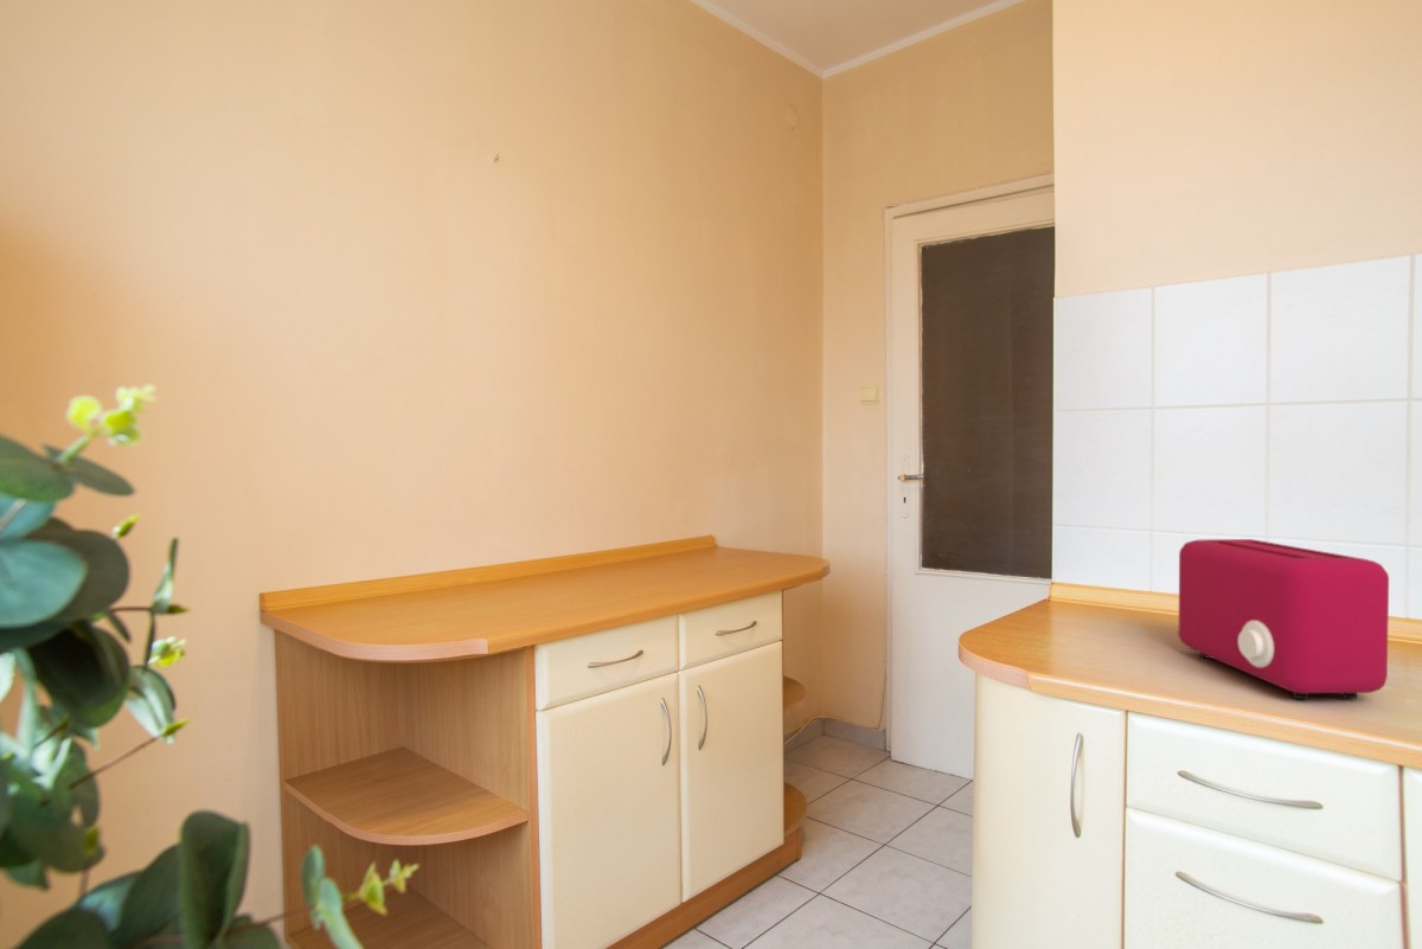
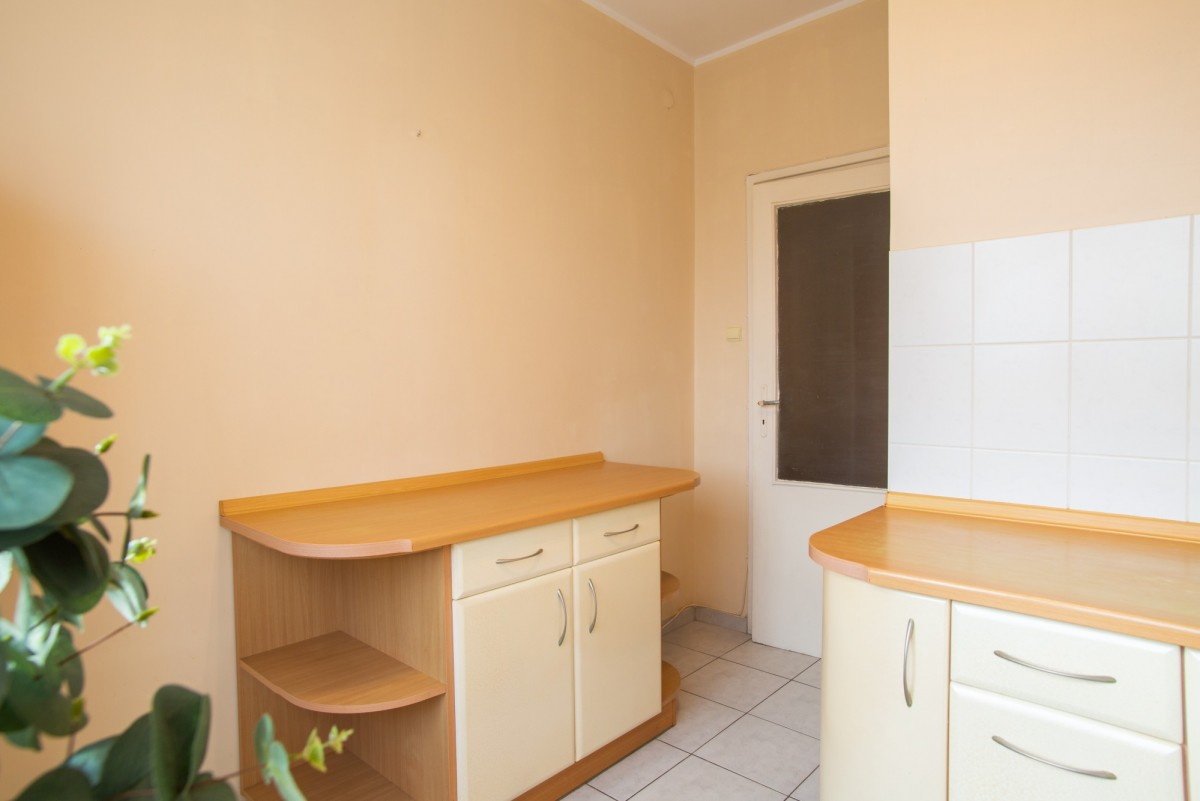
- toaster (1267, 611)
